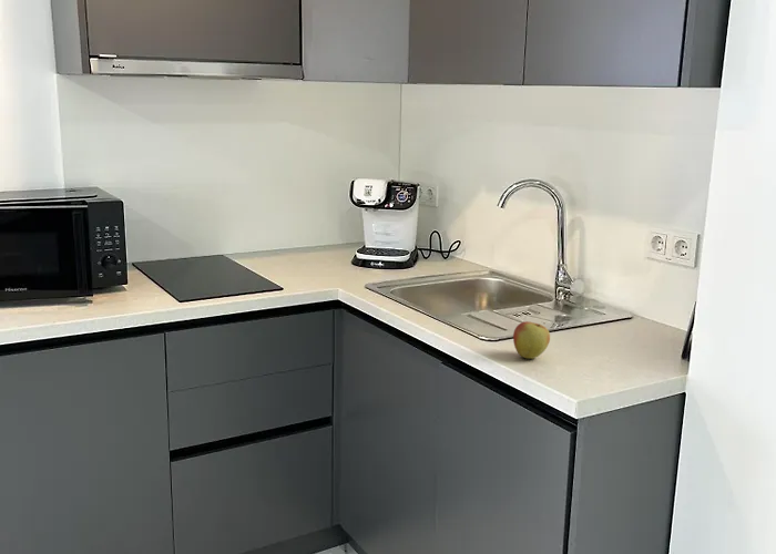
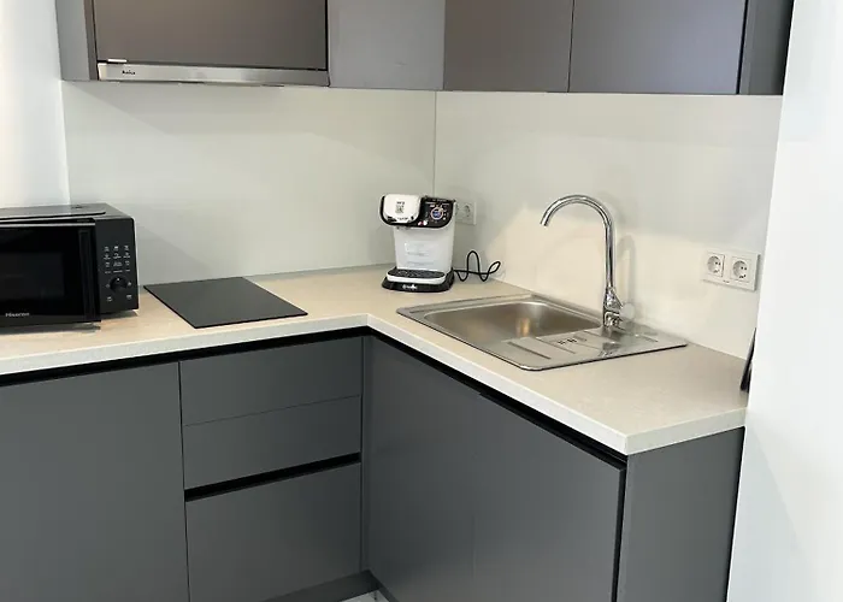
- apple (531, 338)
